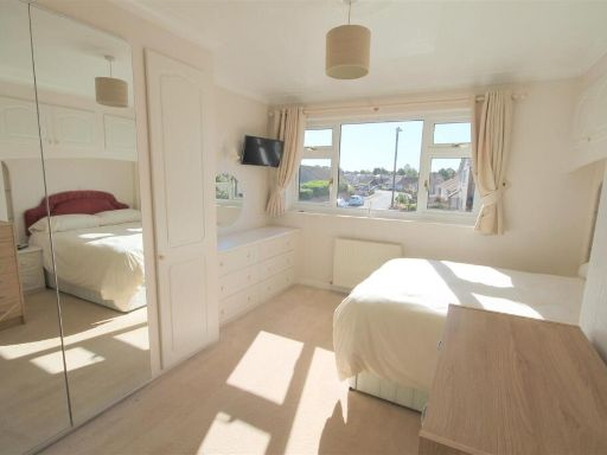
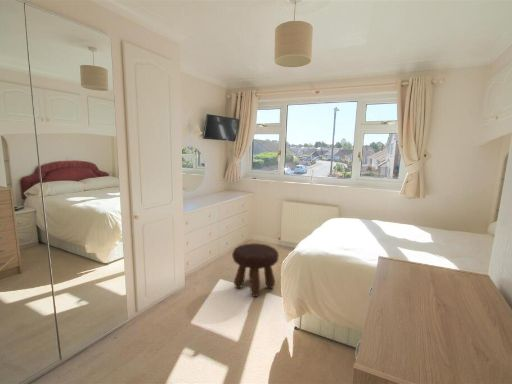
+ footstool (255, 268)
